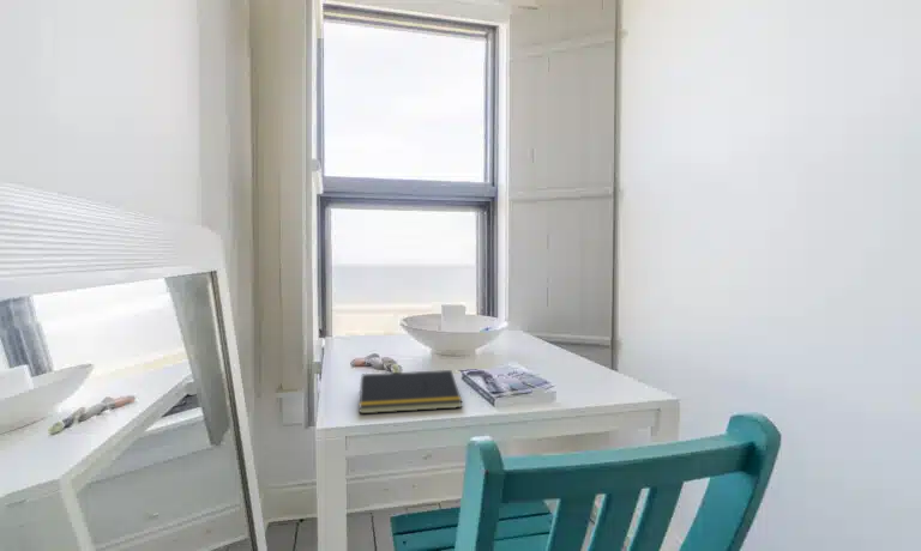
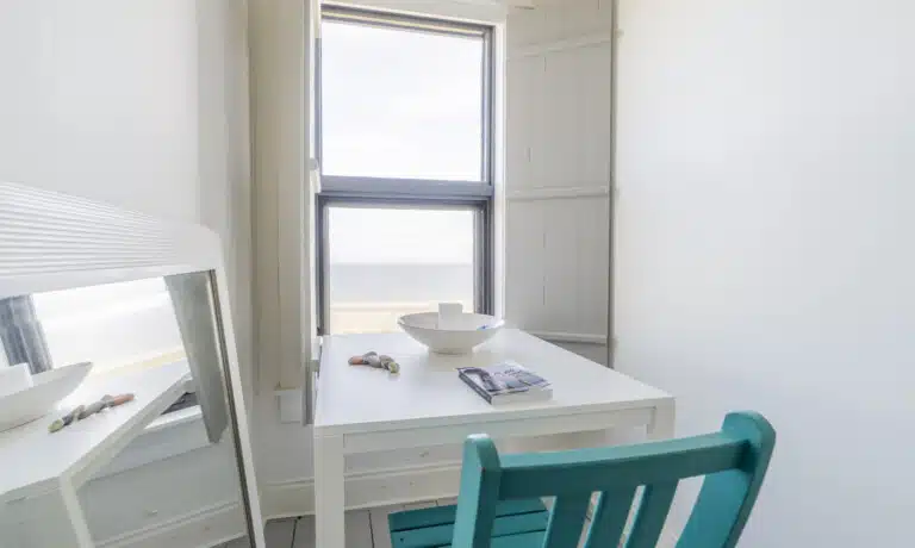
- notepad (409, 389)
